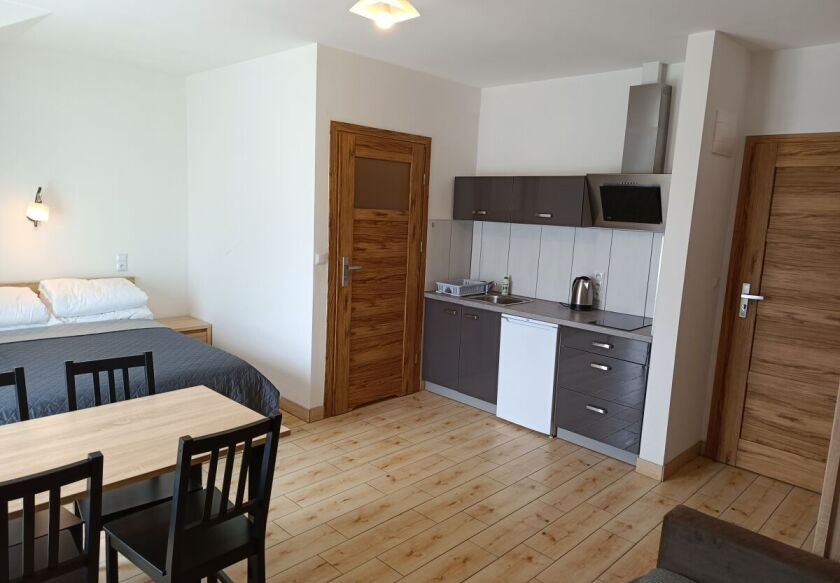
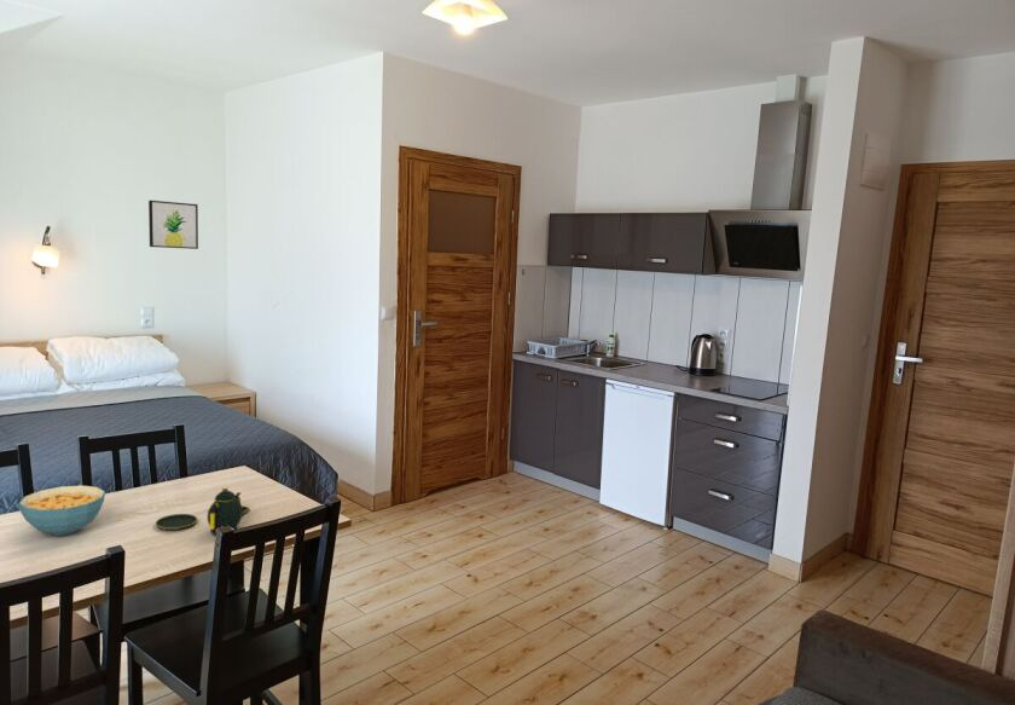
+ teapot (211, 504)
+ wall art (174, 225)
+ cereal bowl (63, 514)
